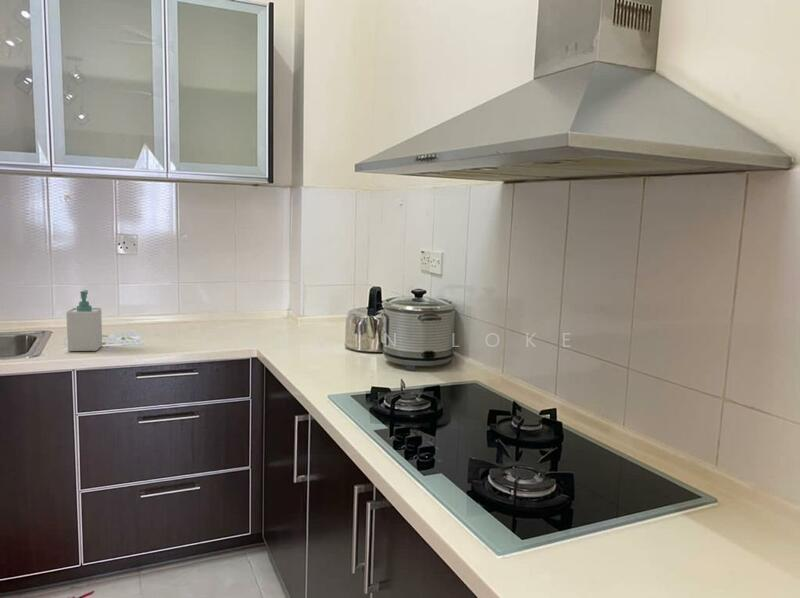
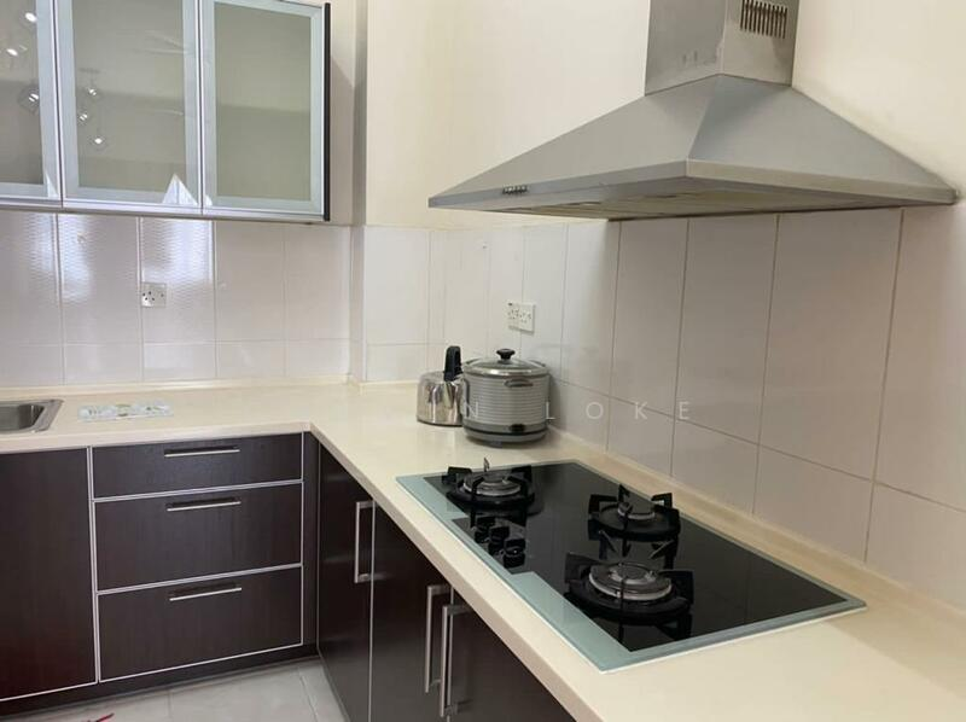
- soap bottle (84, 319)
